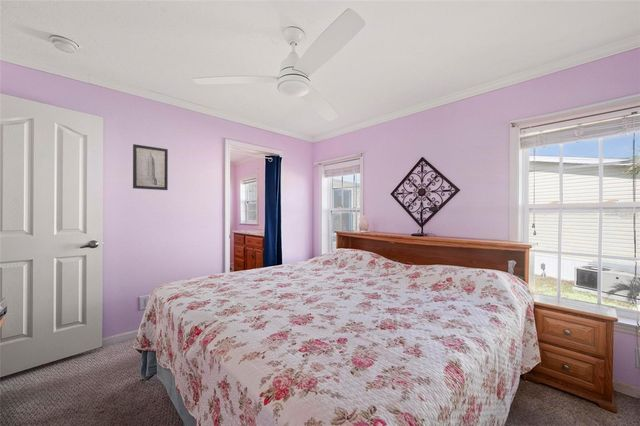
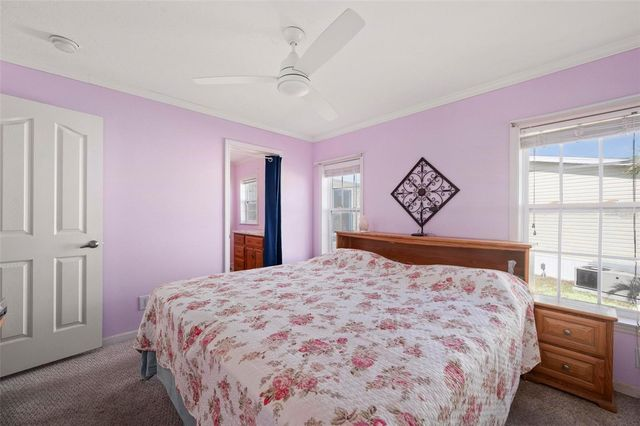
- wall art (150, 168)
